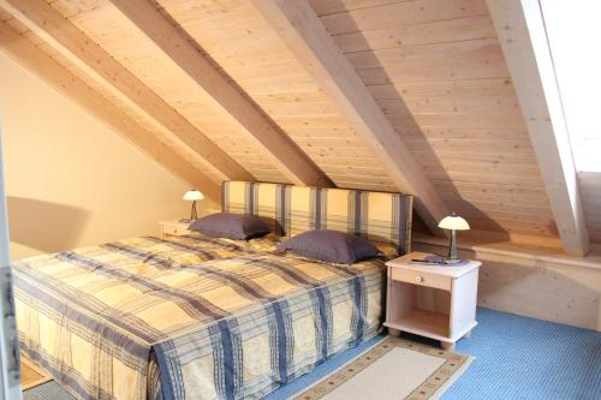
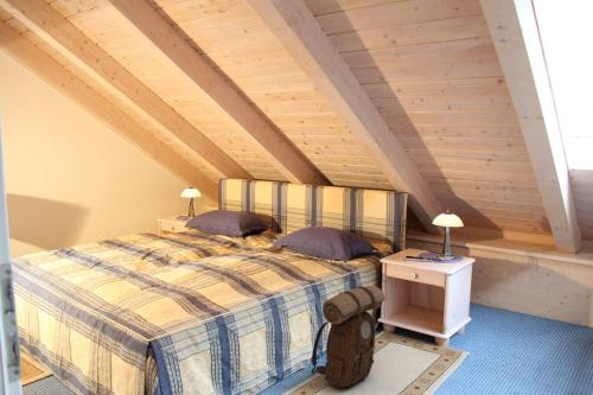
+ backpack (342, 332)
